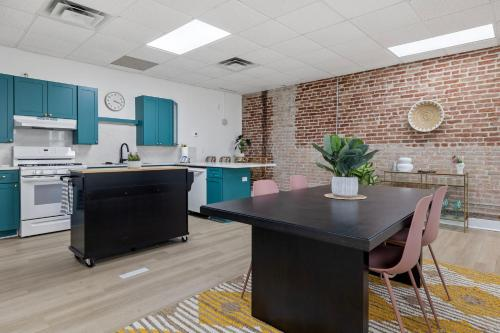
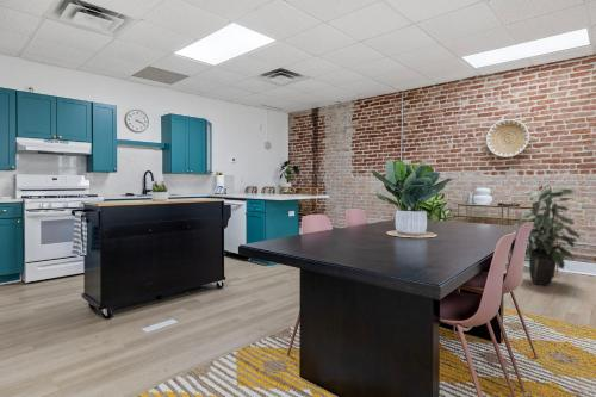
+ indoor plant (546, 234)
